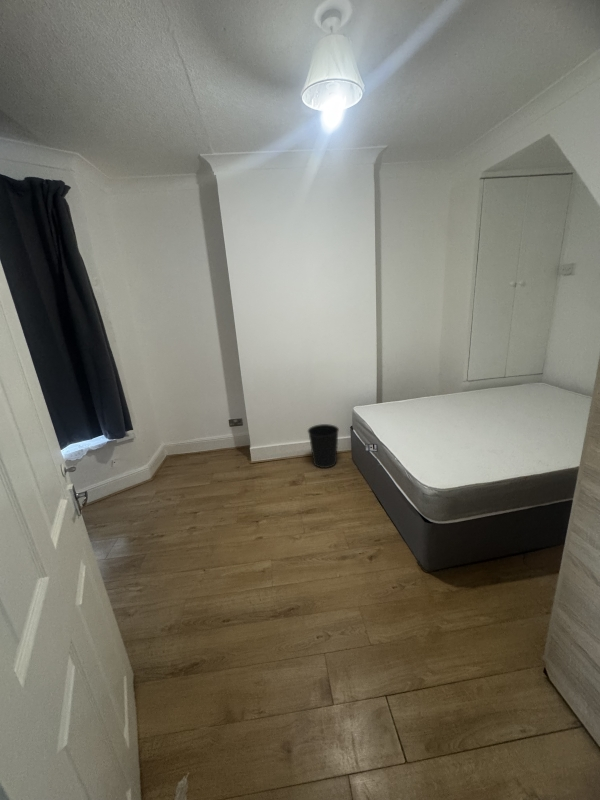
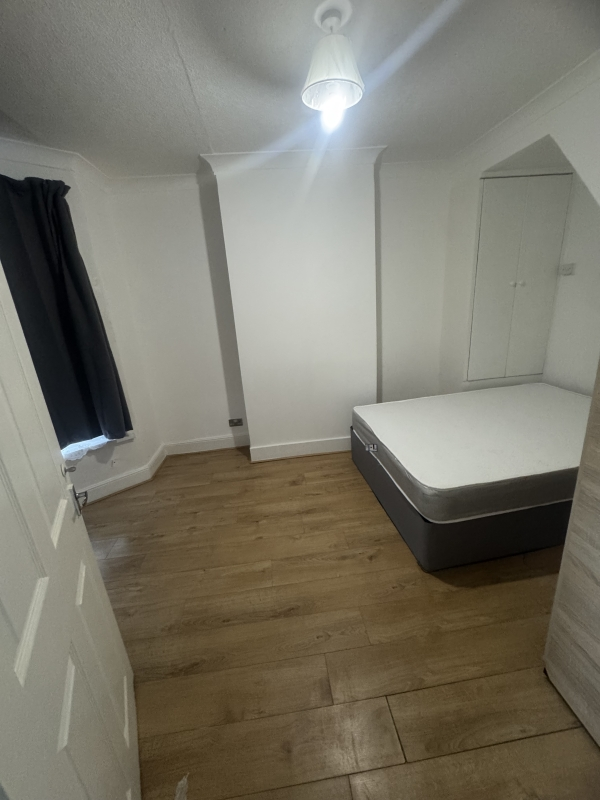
- wastebasket (324, 446)
